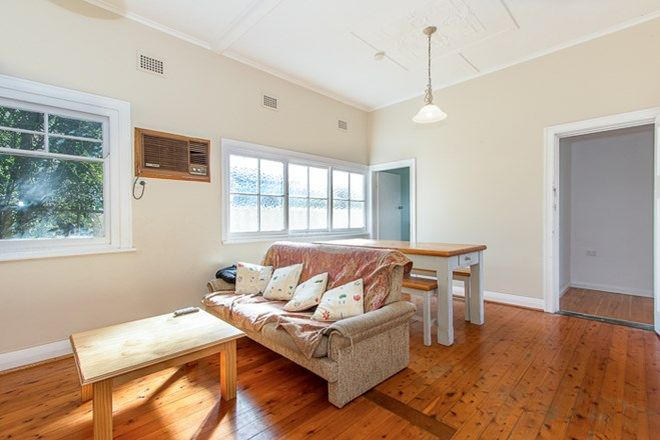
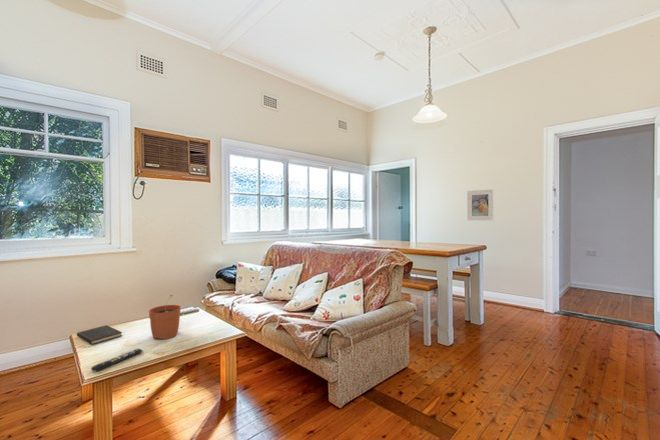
+ remote control (118, 359)
+ plant pot (165, 315)
+ hardcover book (99, 334)
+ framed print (480, 205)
